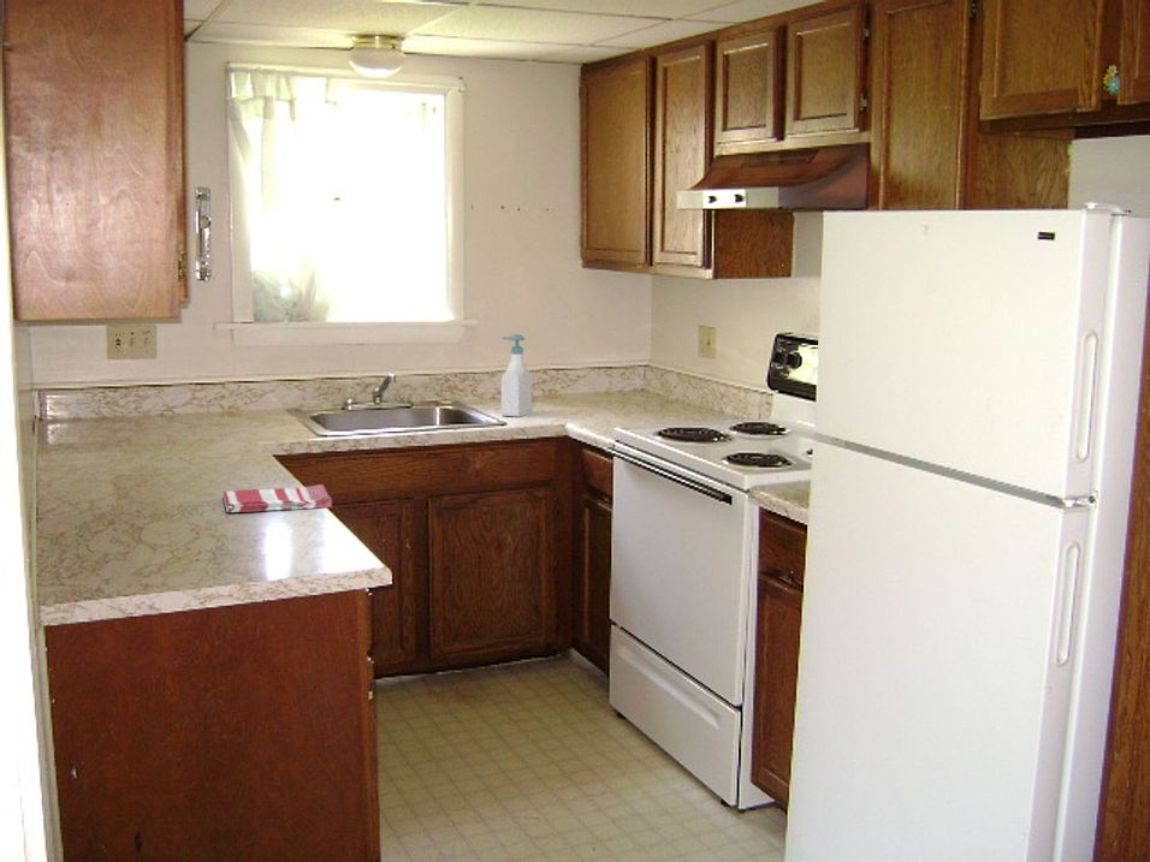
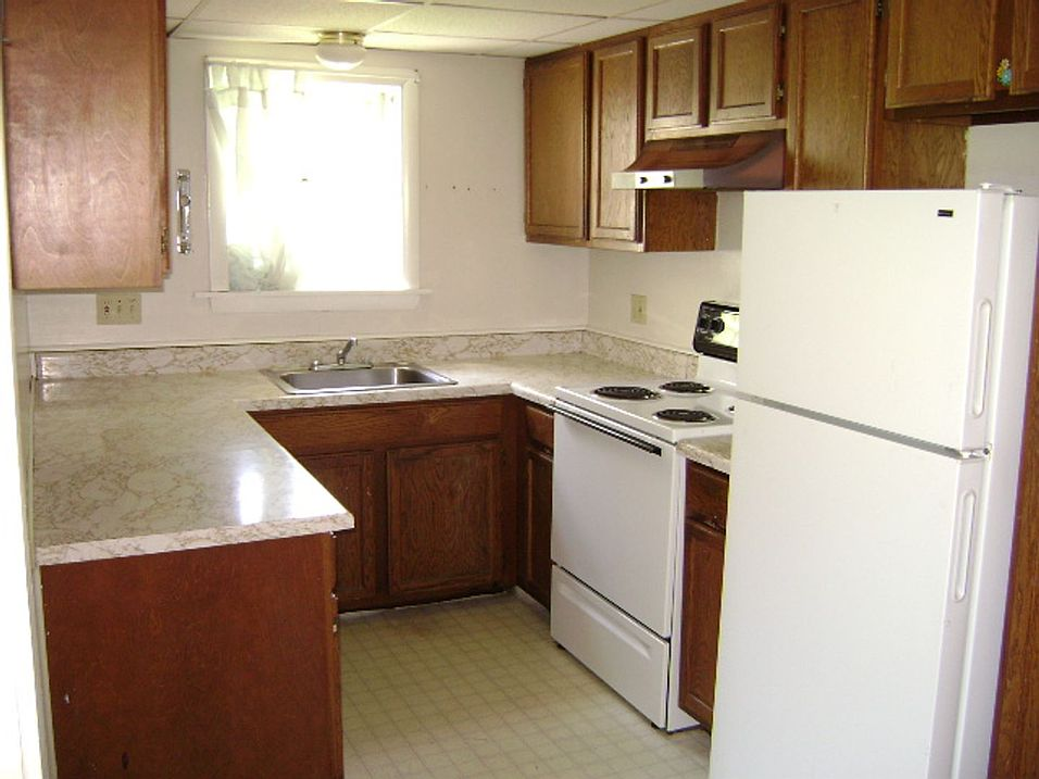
- soap bottle (514, 374)
- dish towel (277, 497)
